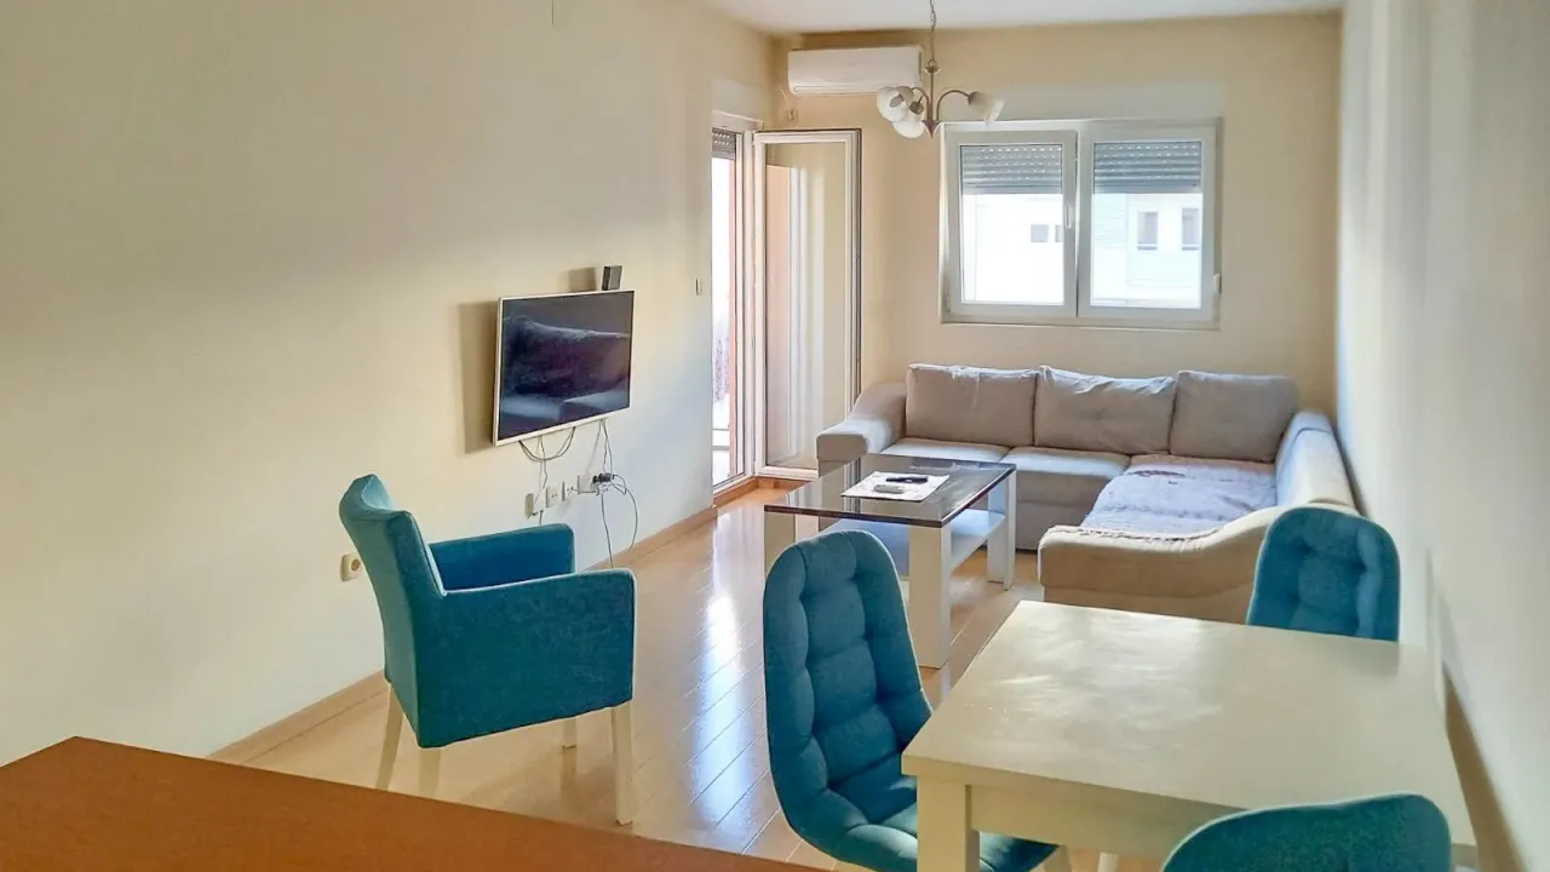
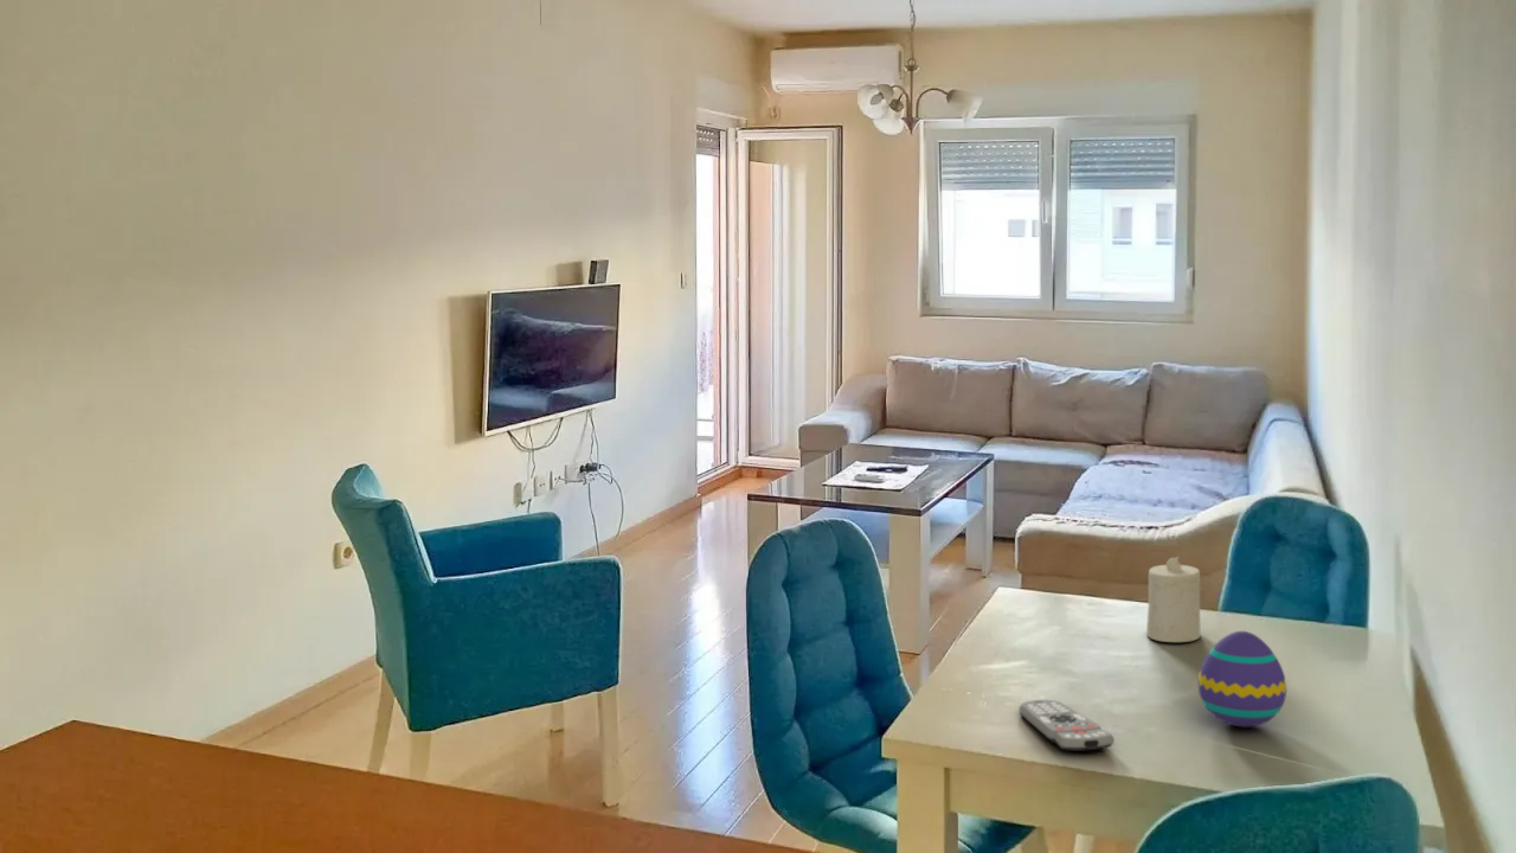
+ candle (1174, 596)
+ remote control (1061, 724)
+ decorative egg (1241, 678)
